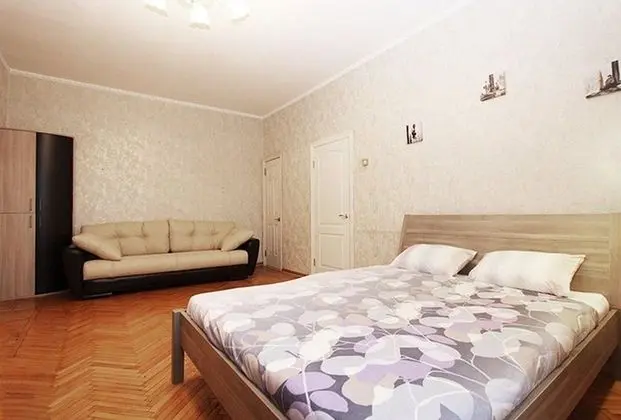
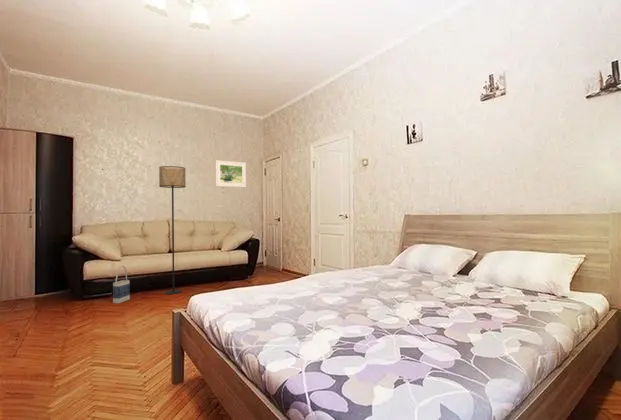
+ bag (121, 283)
+ floor lamp (173, 229)
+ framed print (231, 174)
